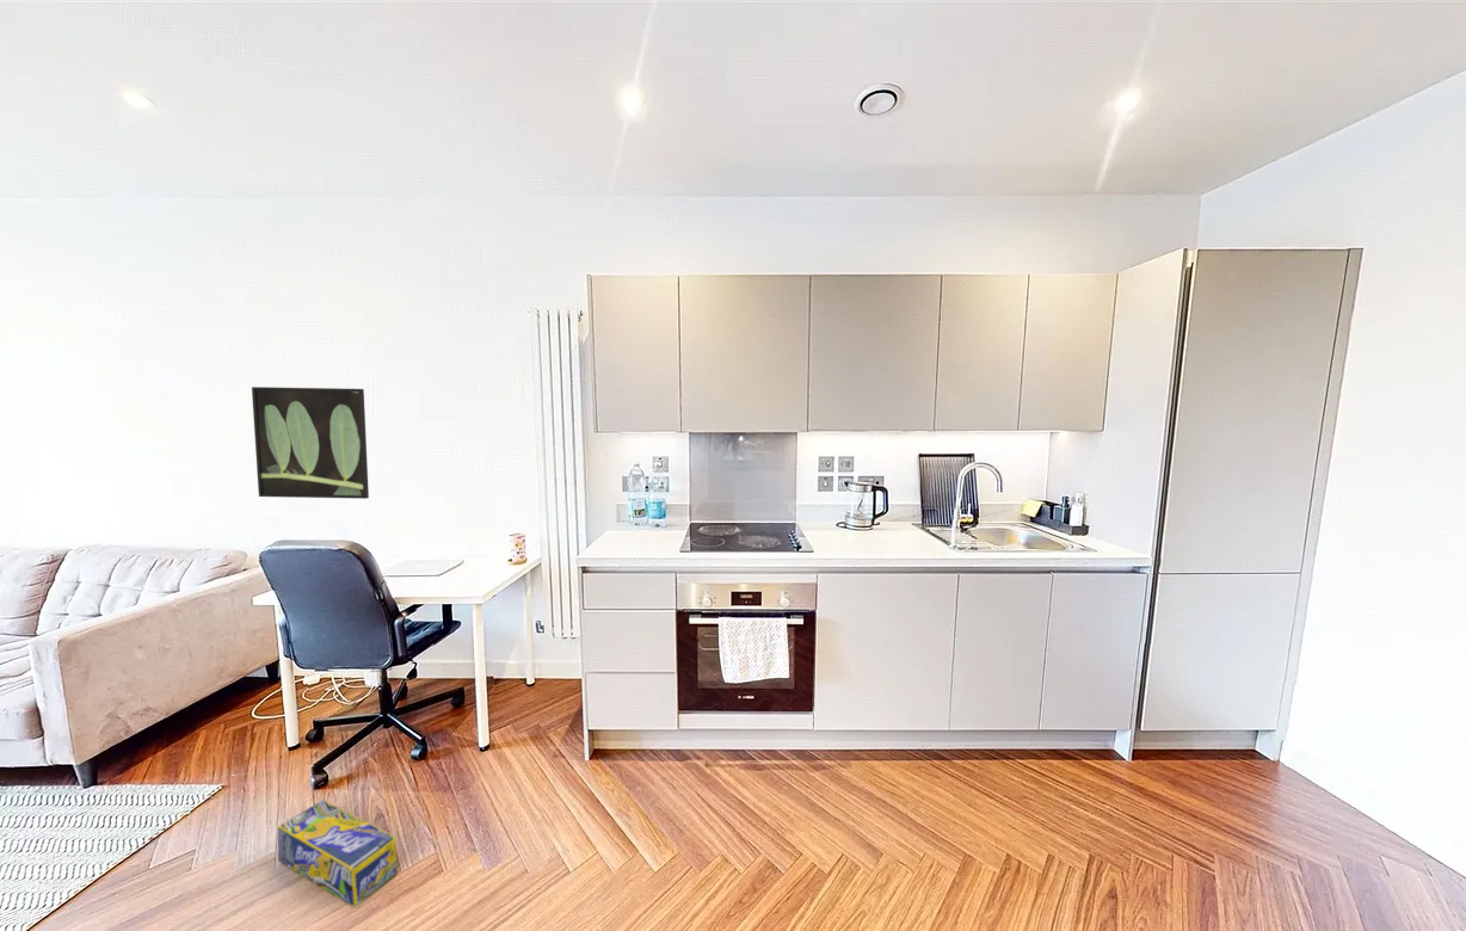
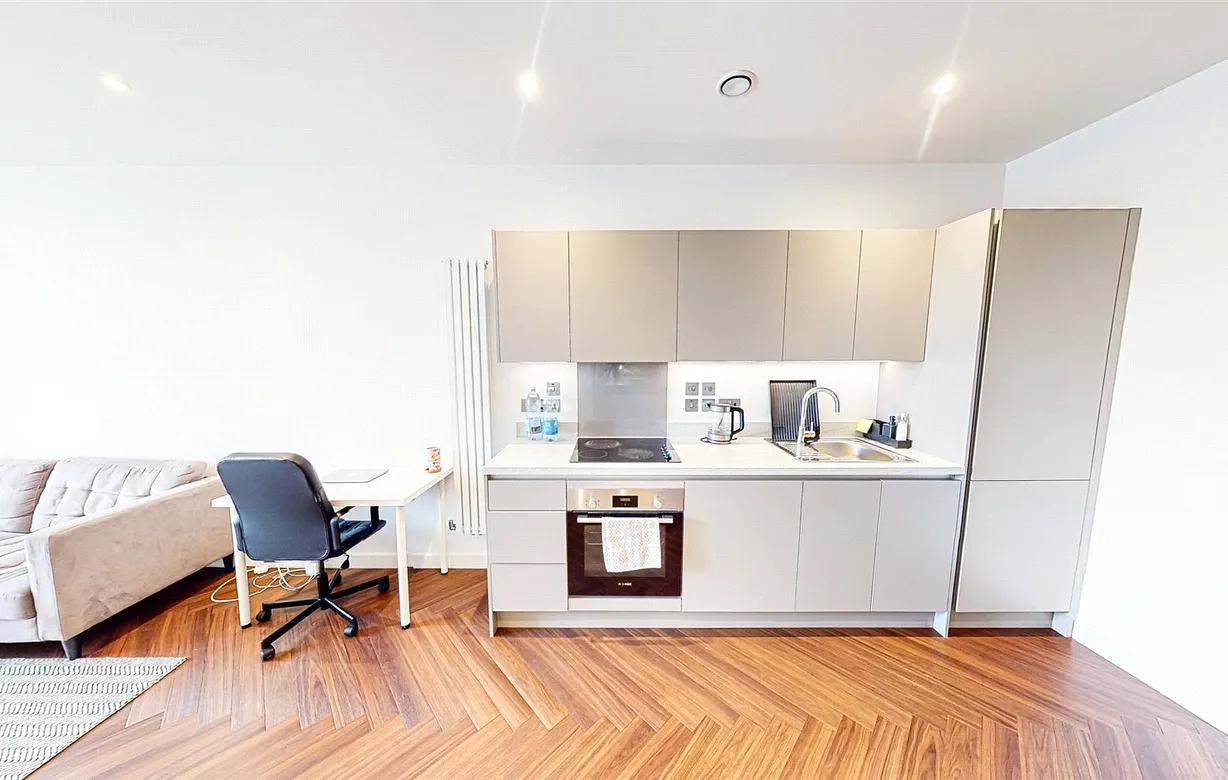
- box (337, 849)
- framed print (310, 443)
